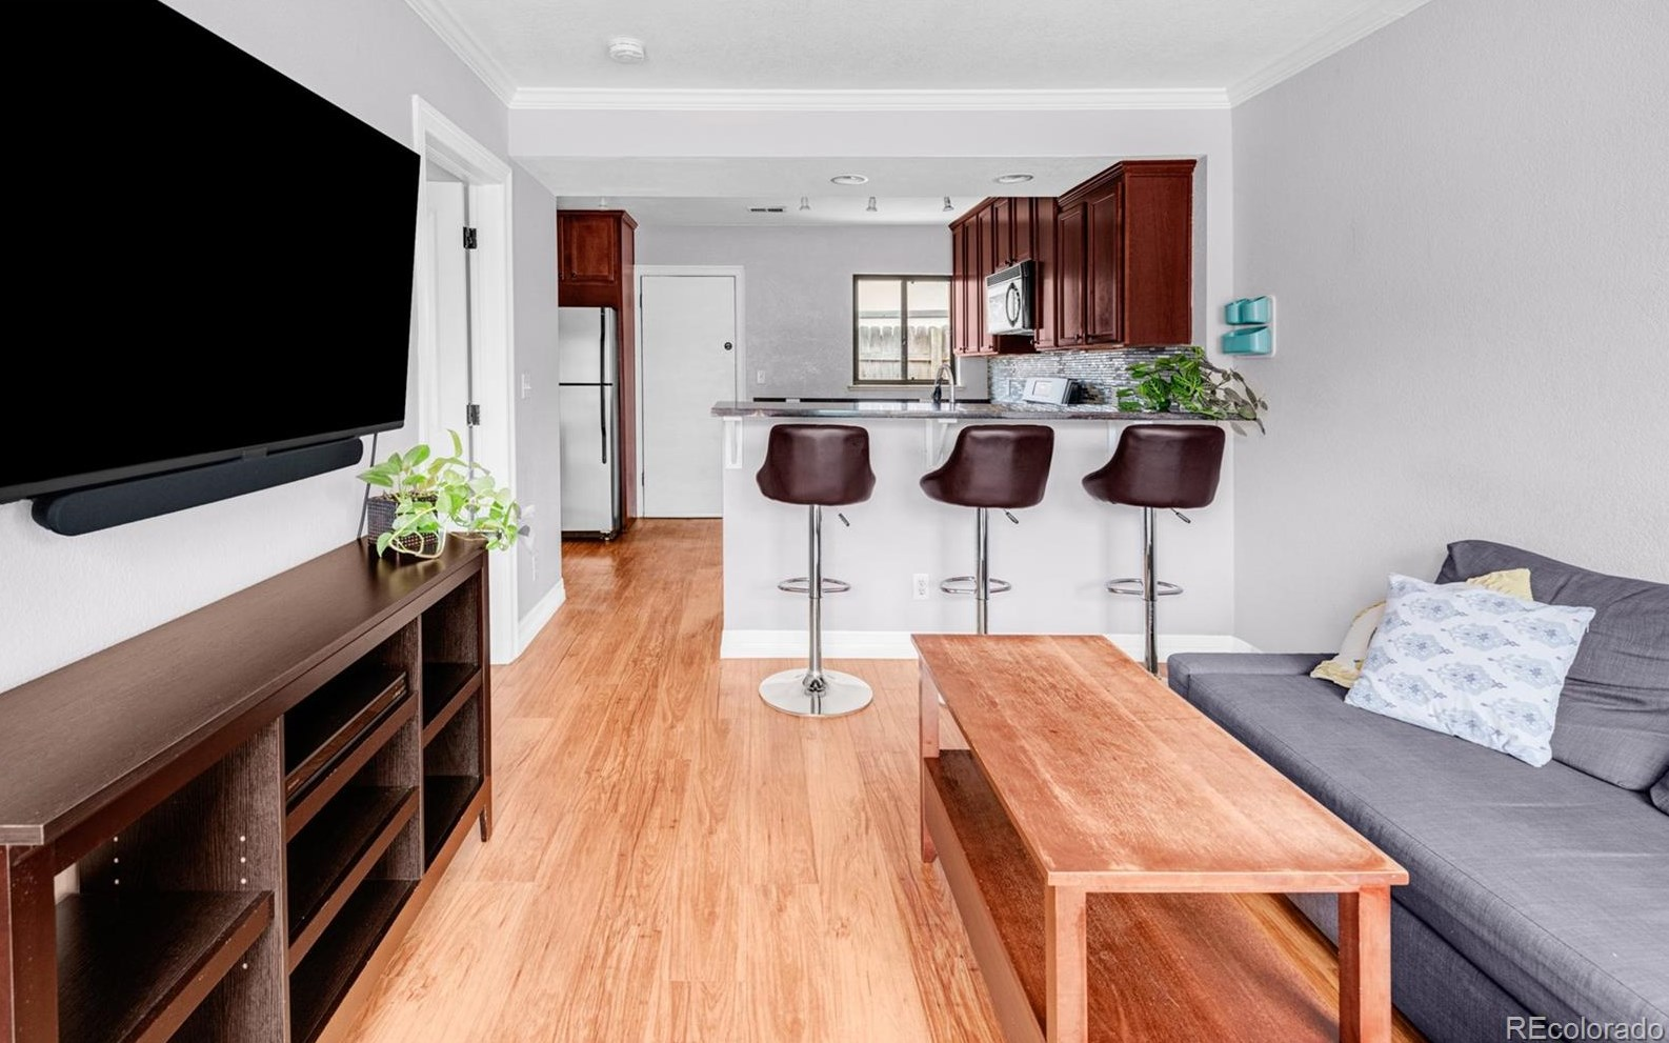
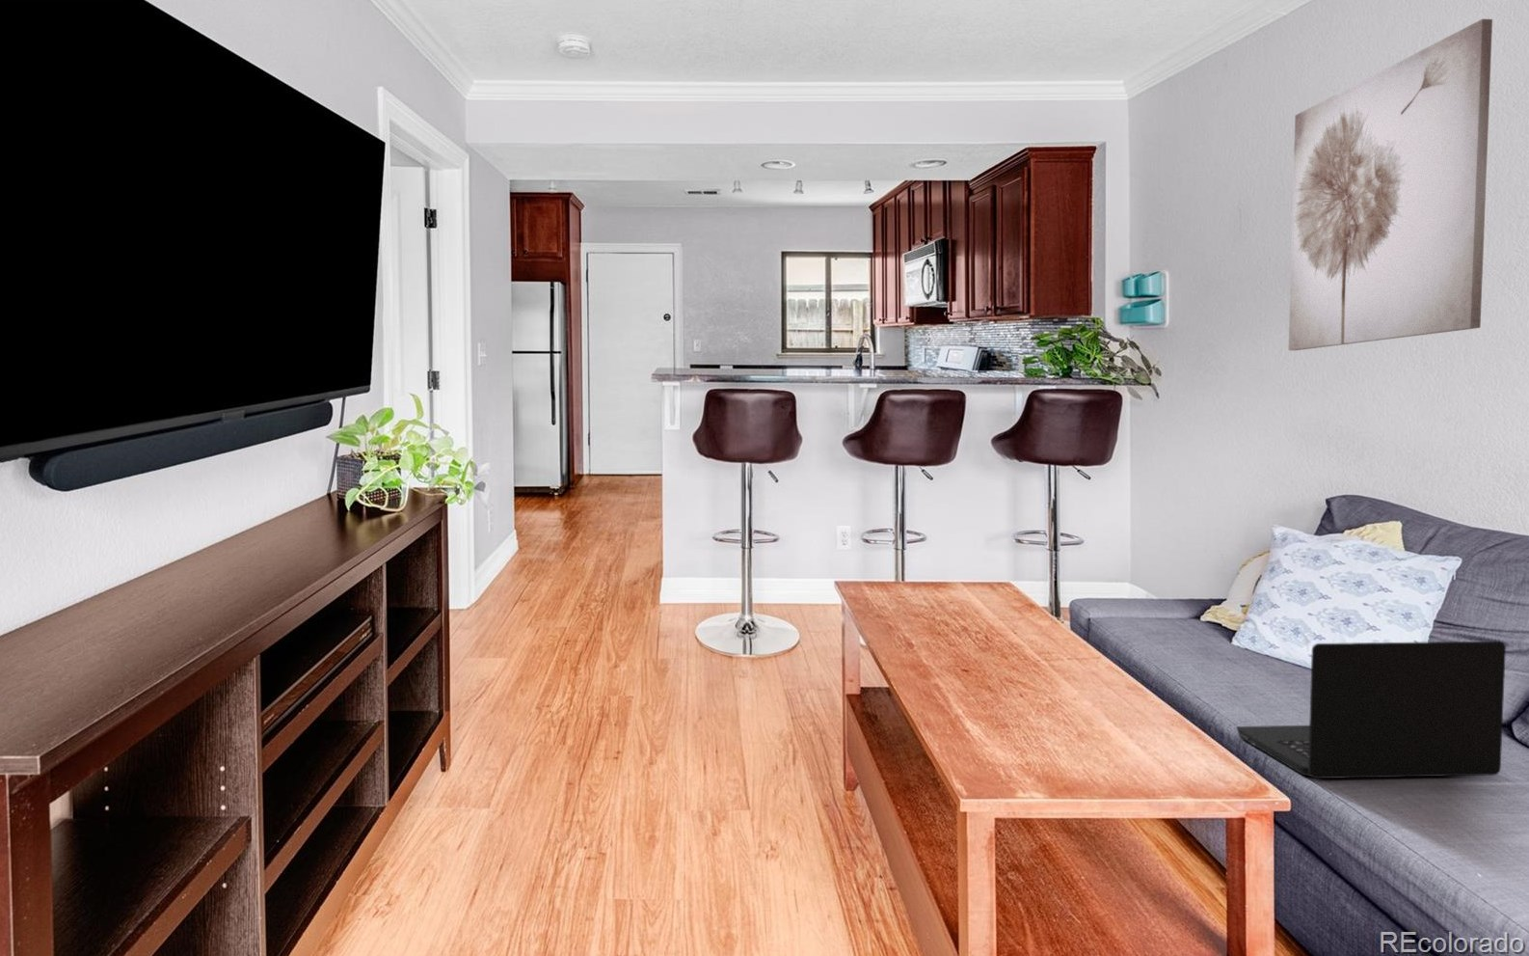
+ laptop (1361, 691)
+ wall art (1376, 207)
